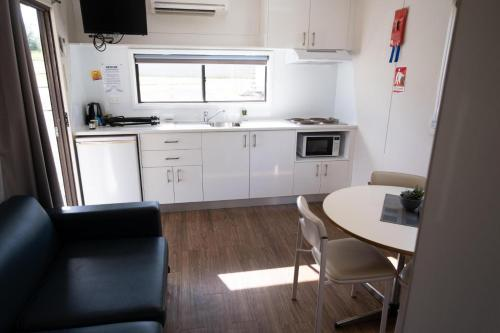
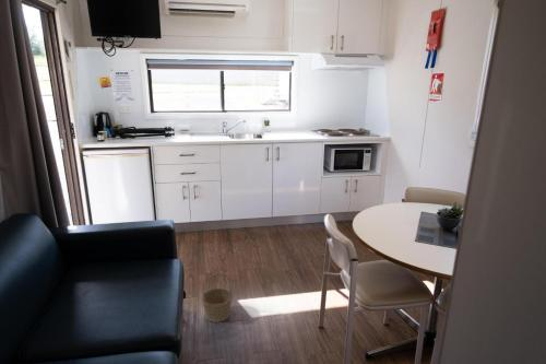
+ basket (216, 294)
